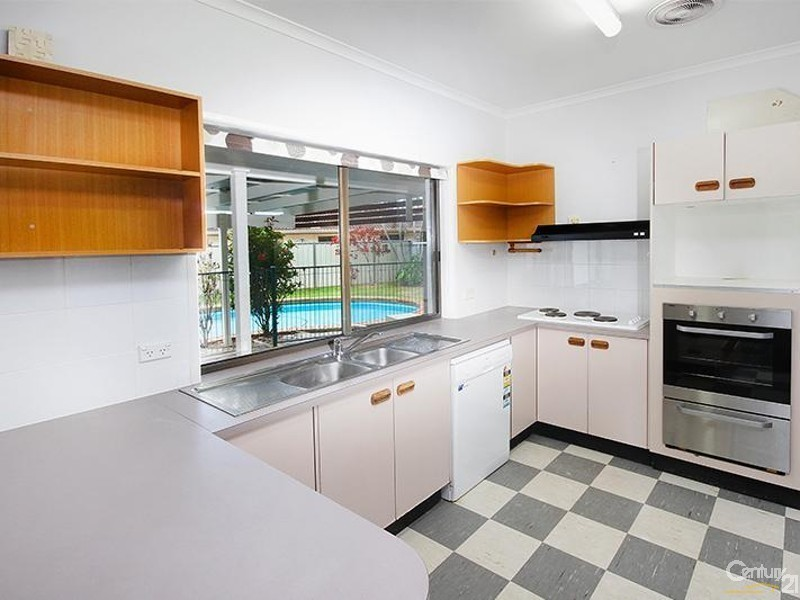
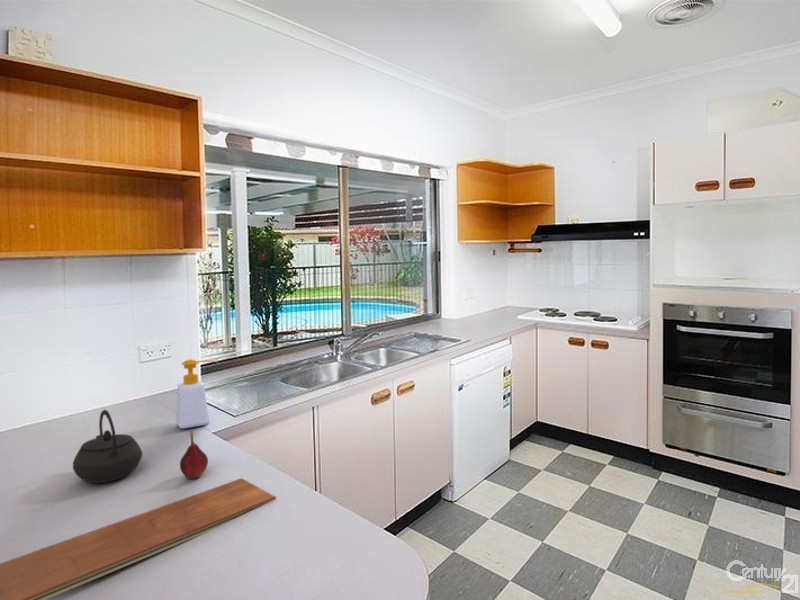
+ kettle (106, 442)
+ soap bottle (198, 391)
+ chopping board (150, 530)
+ fruit (193, 454)
